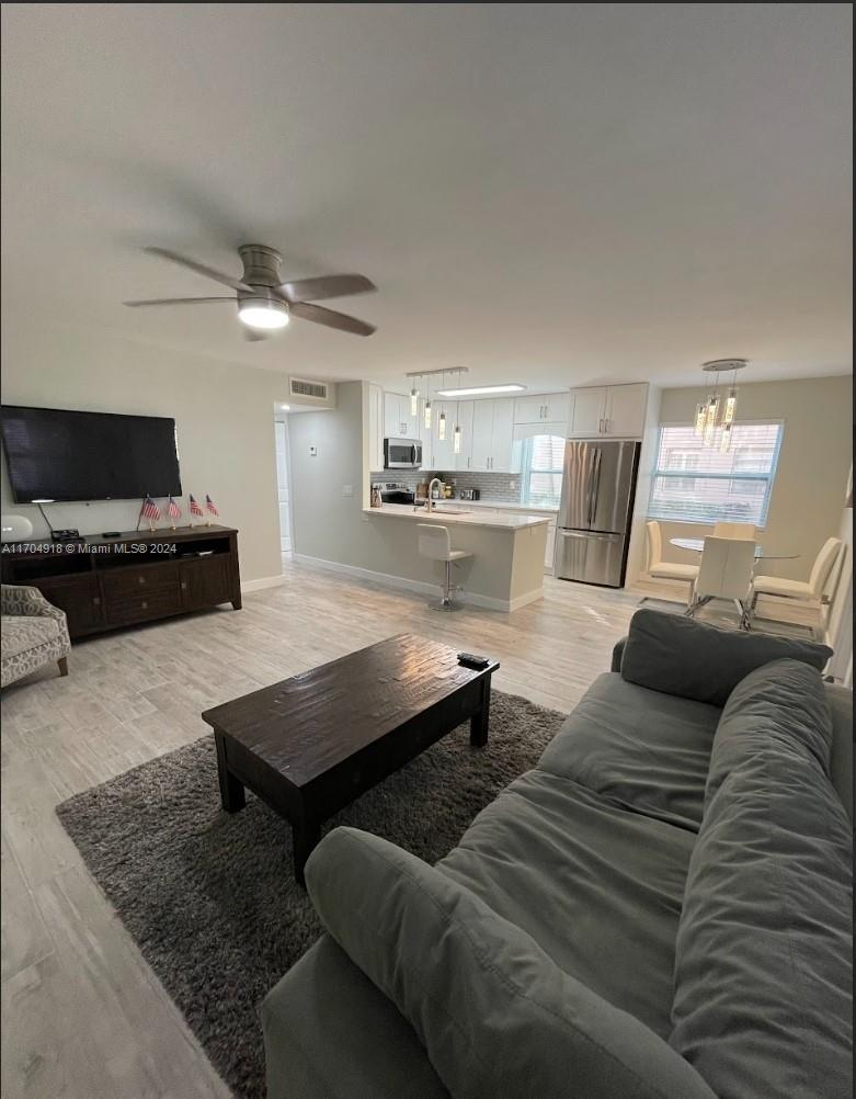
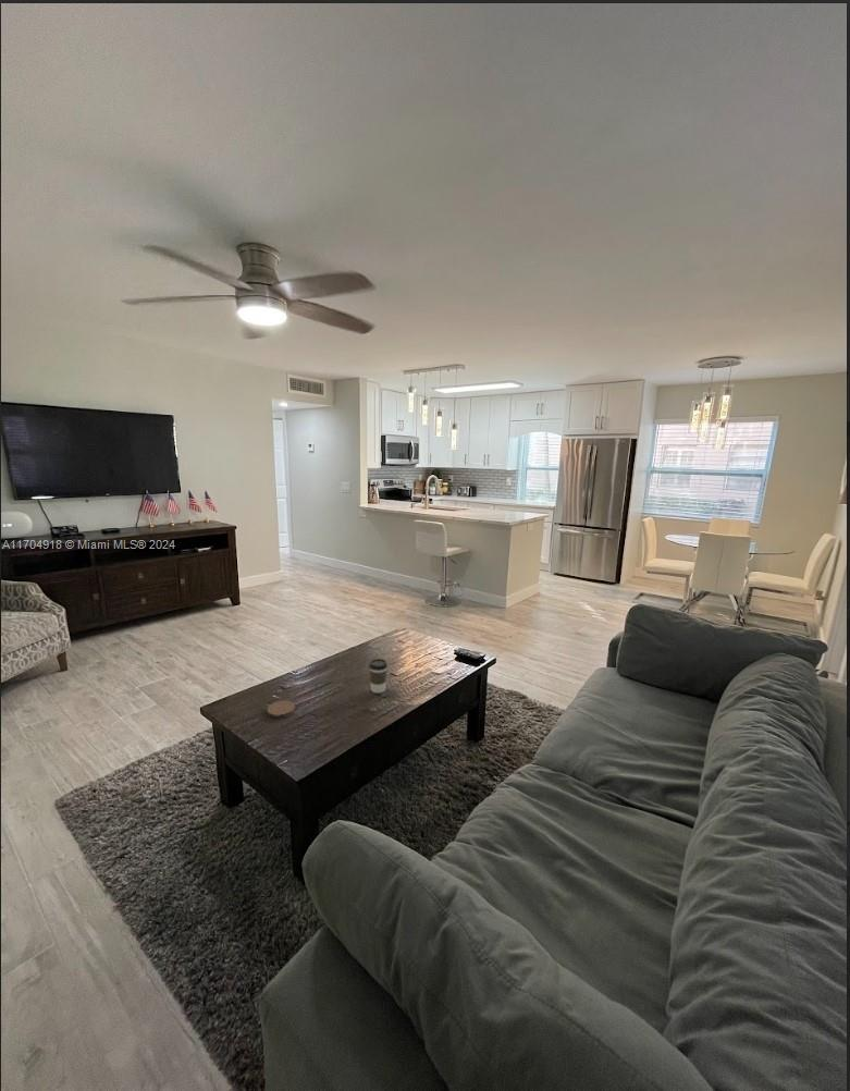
+ coaster (281, 709)
+ coffee cup (378, 676)
